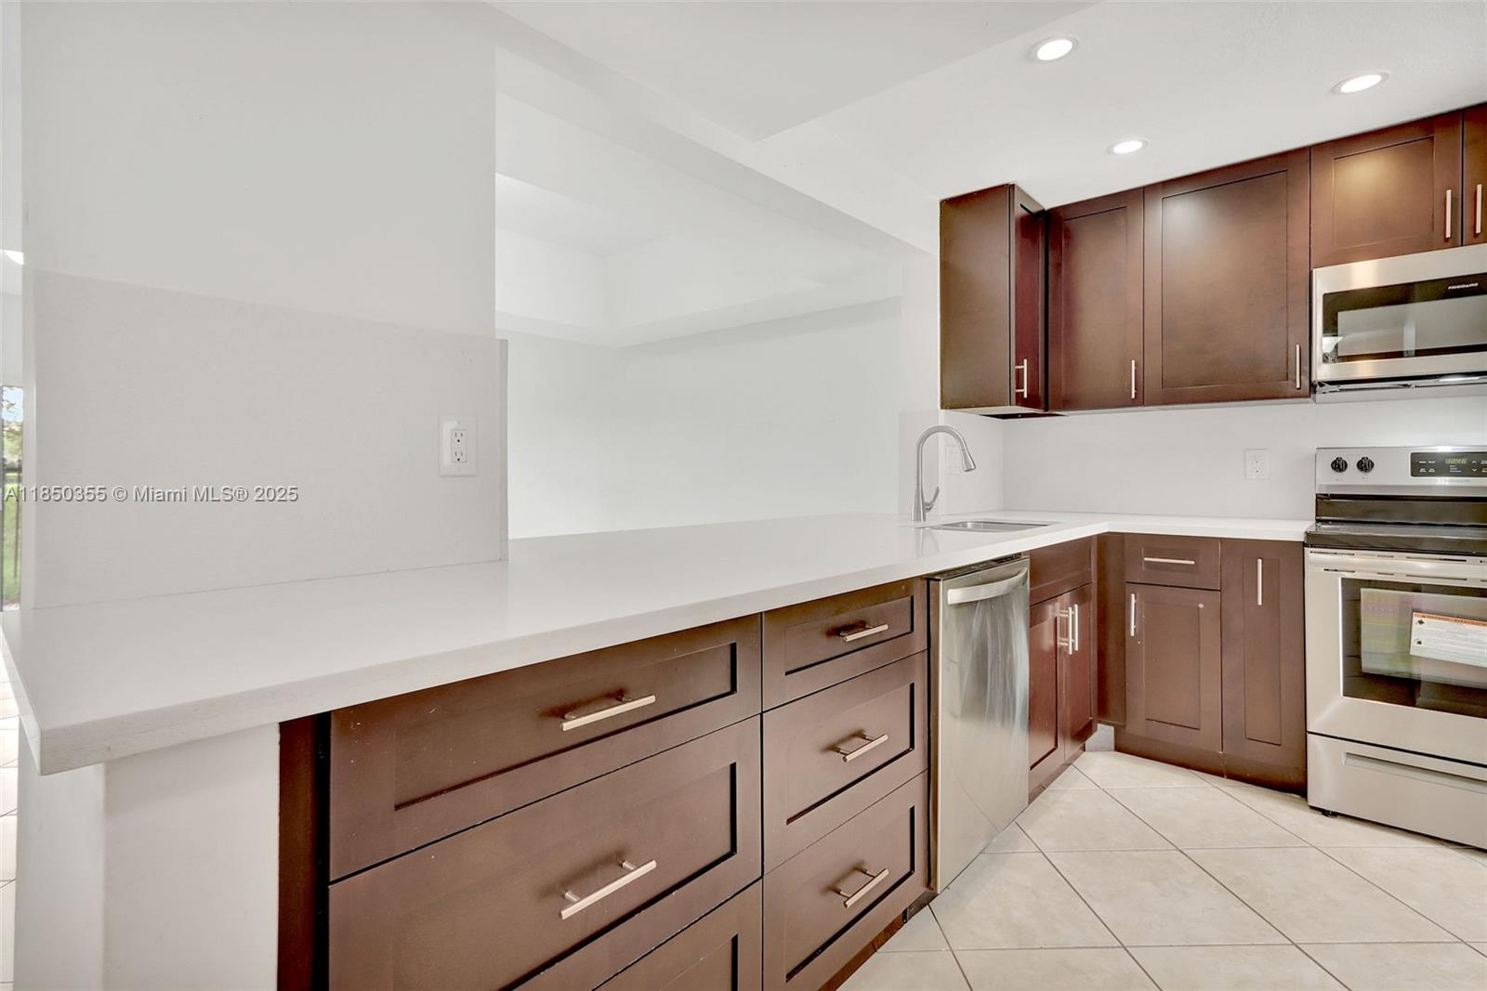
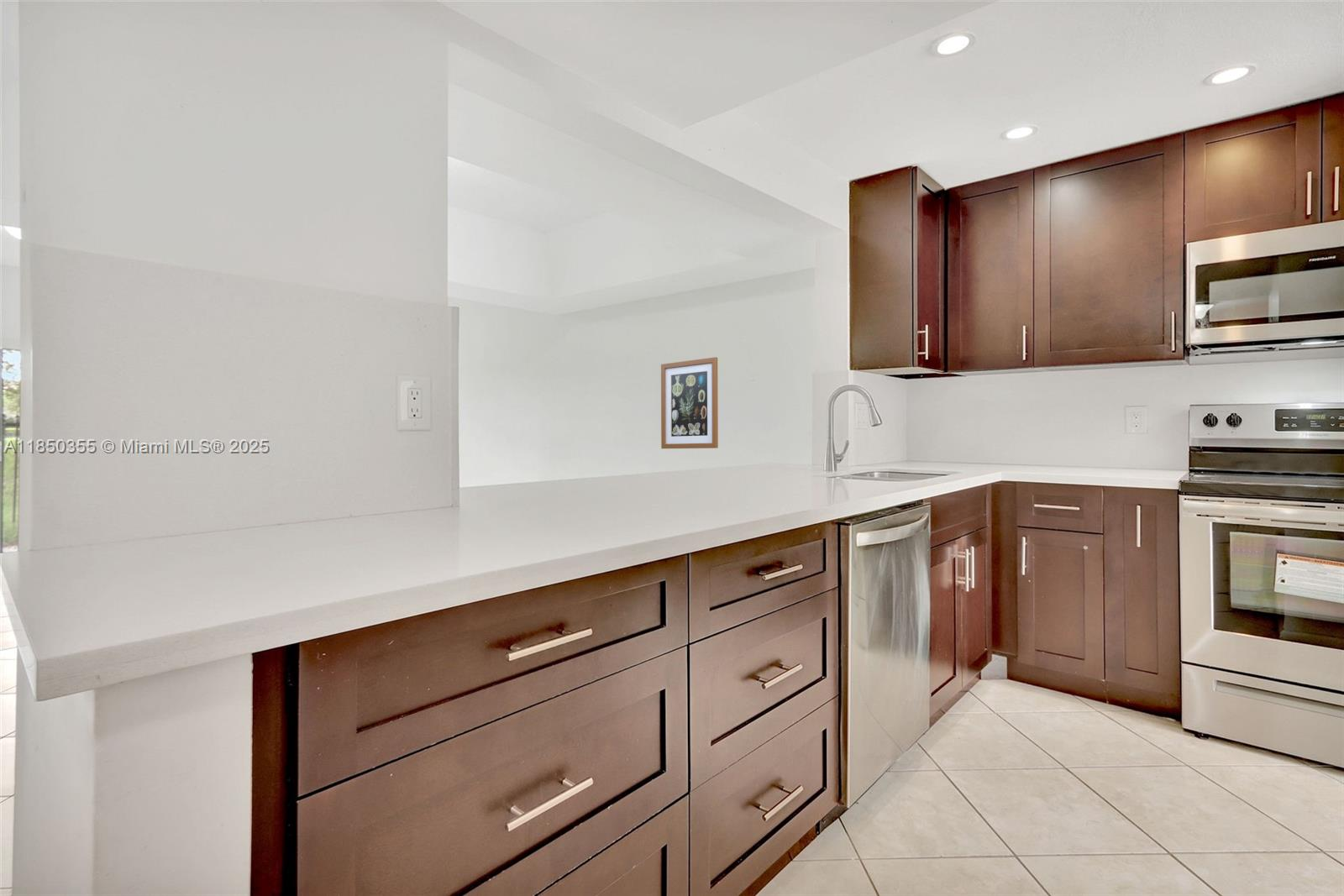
+ wall art (688, 404)
